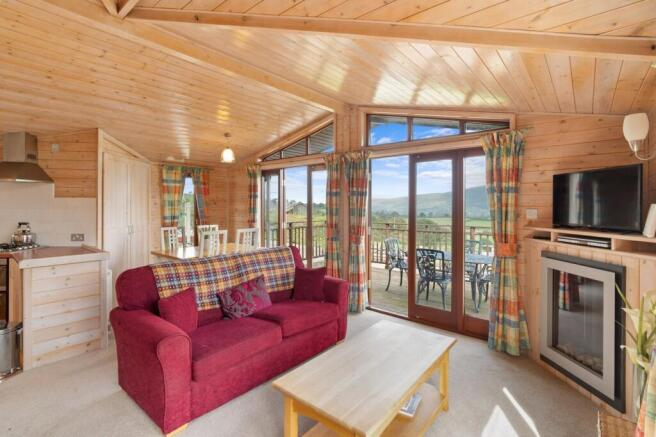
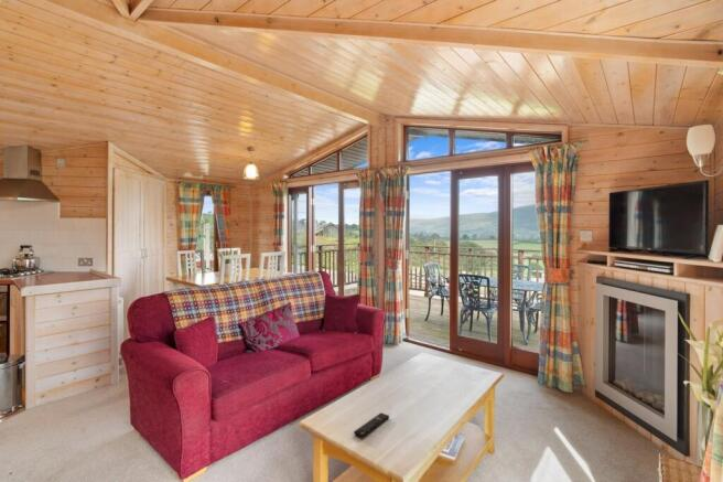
+ remote control (371, 425)
